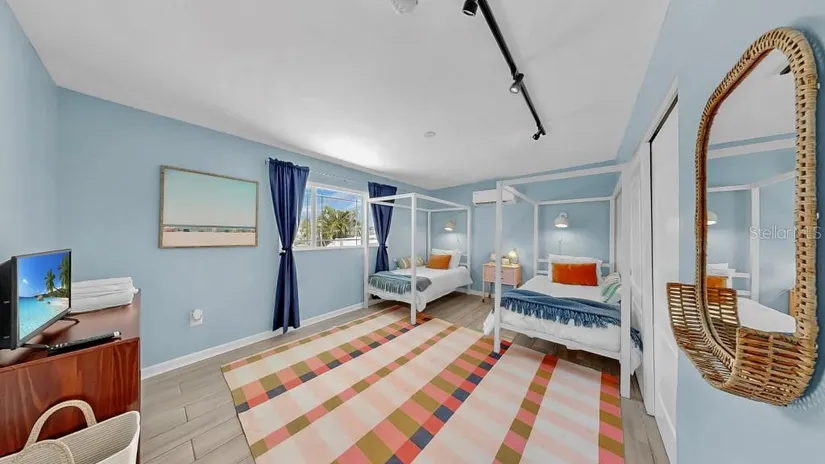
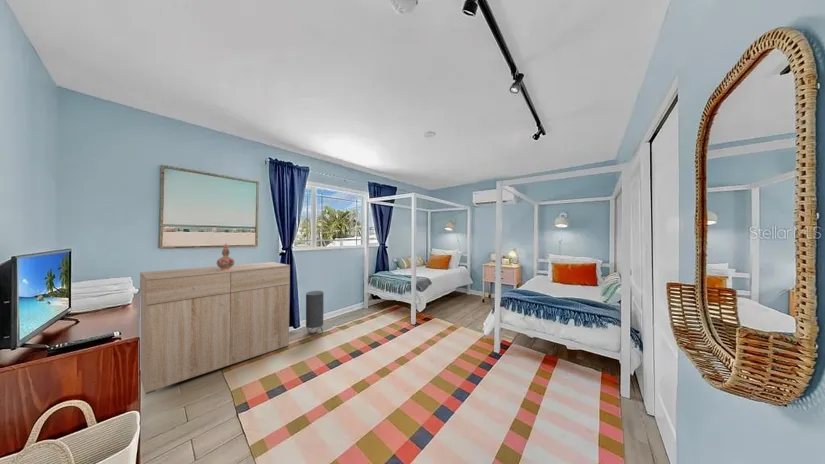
+ speaker (314, 313)
+ decorative vase (225, 256)
+ dresser (223, 314)
